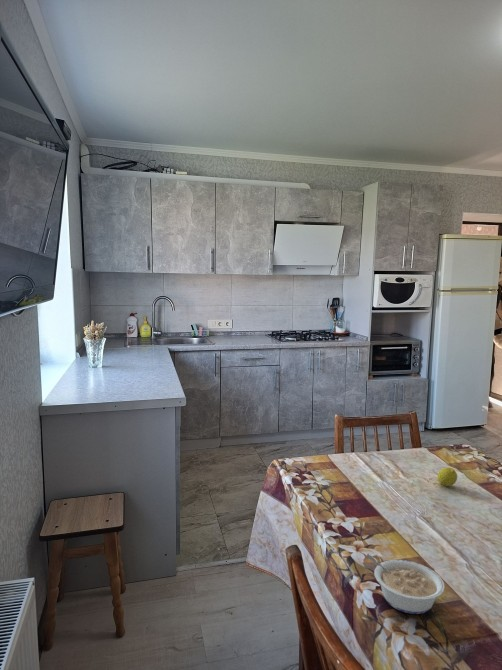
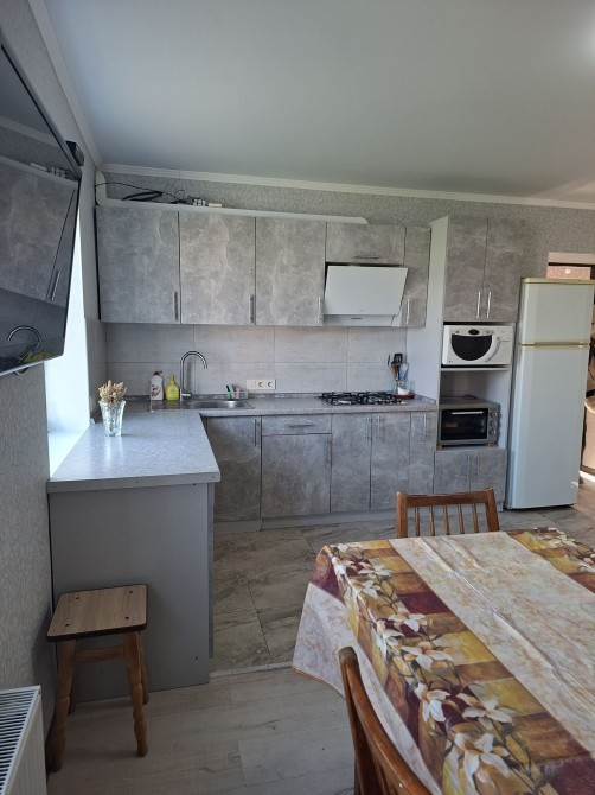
- fruit (447, 476)
- legume (405, 586)
